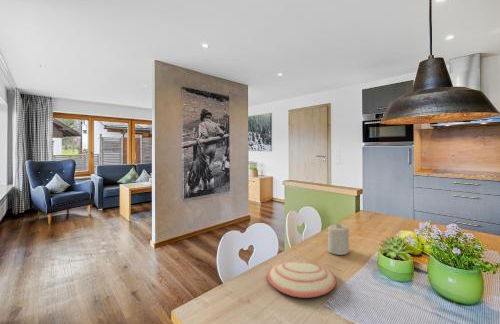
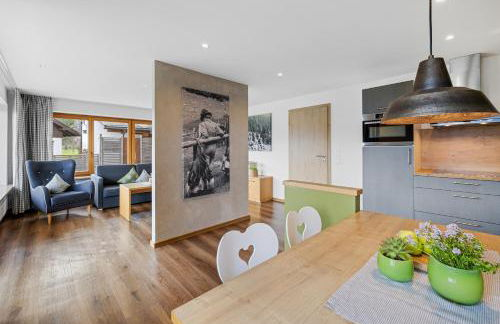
- plate (300, 274)
- candle (338, 236)
